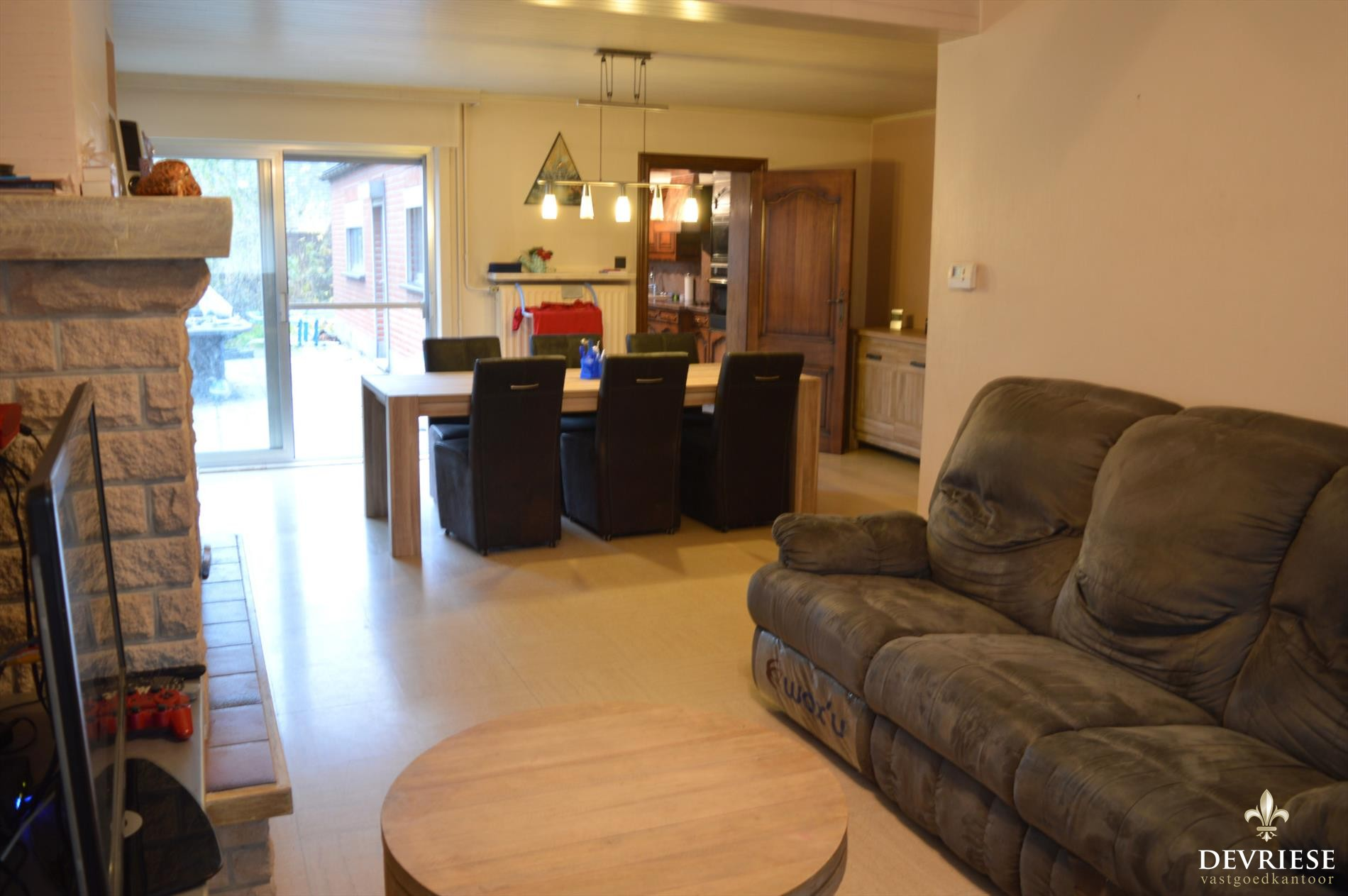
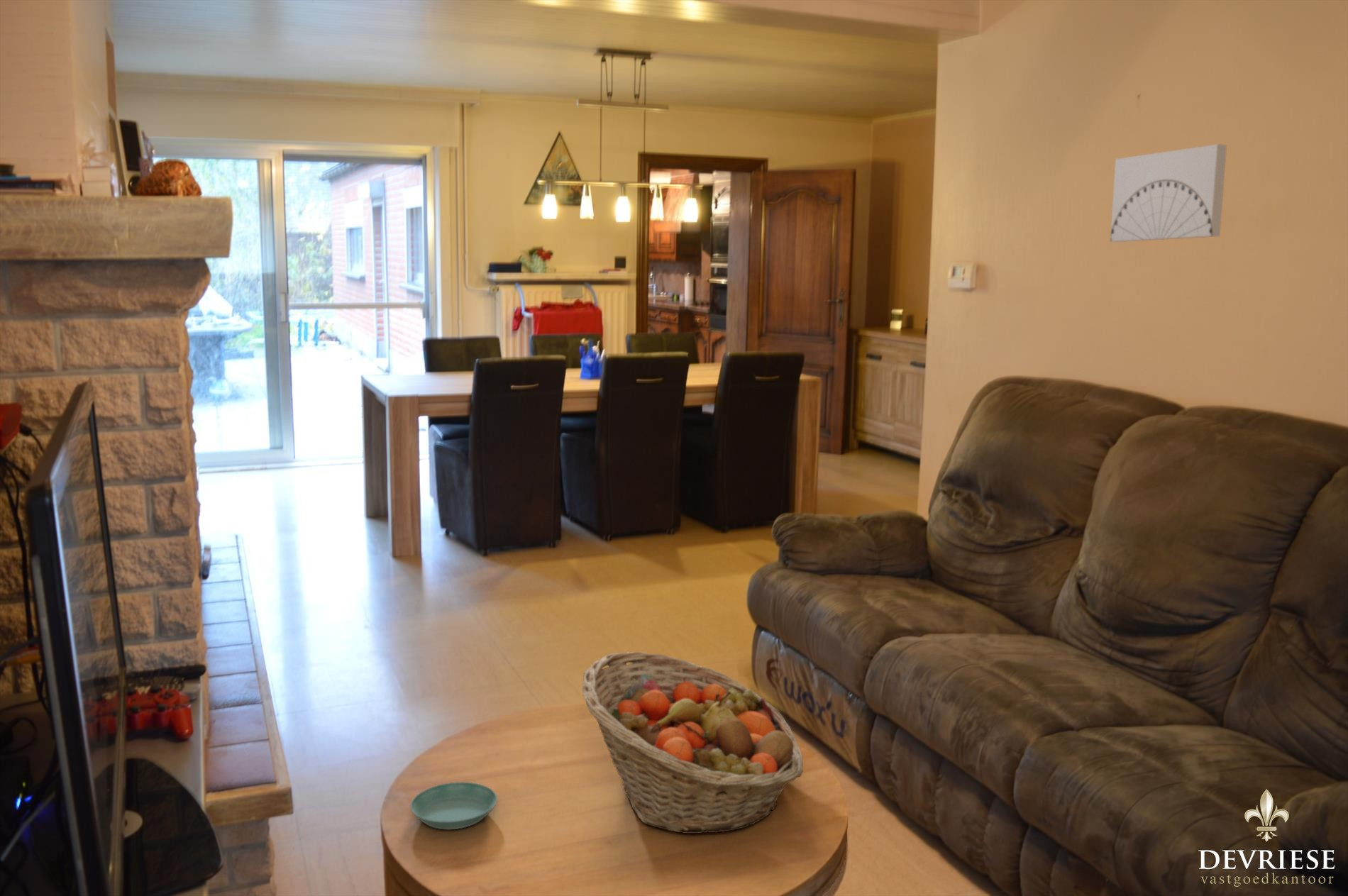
+ wall art (1165, 196)
+ fruit basket (692, 734)
+ saucer (454, 807)
